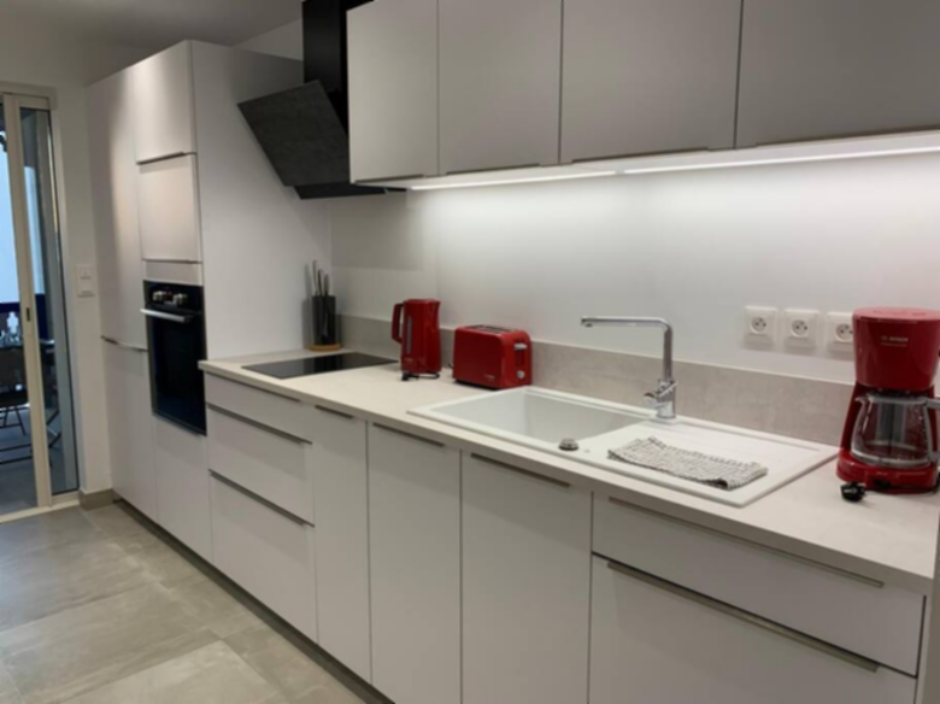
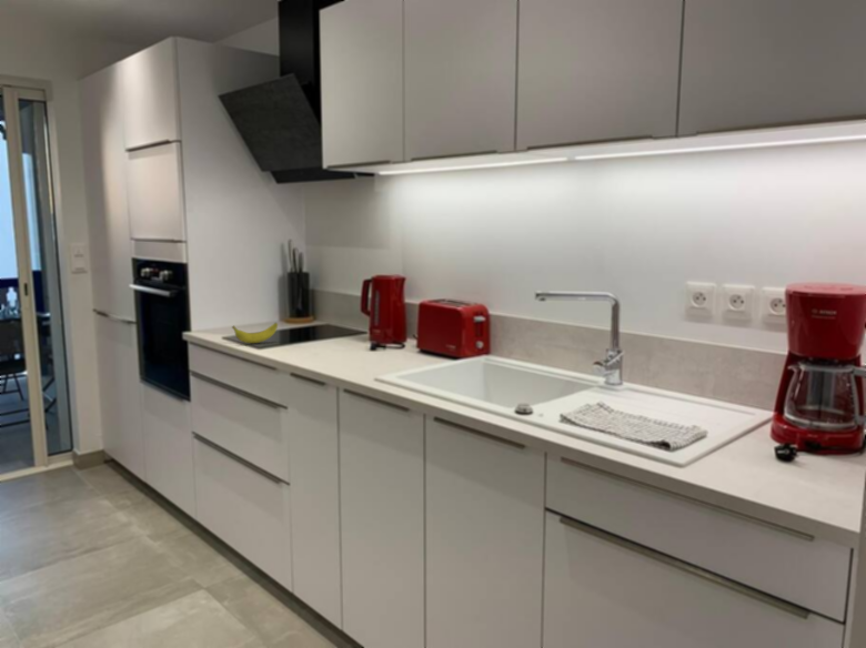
+ banana (255, 333)
